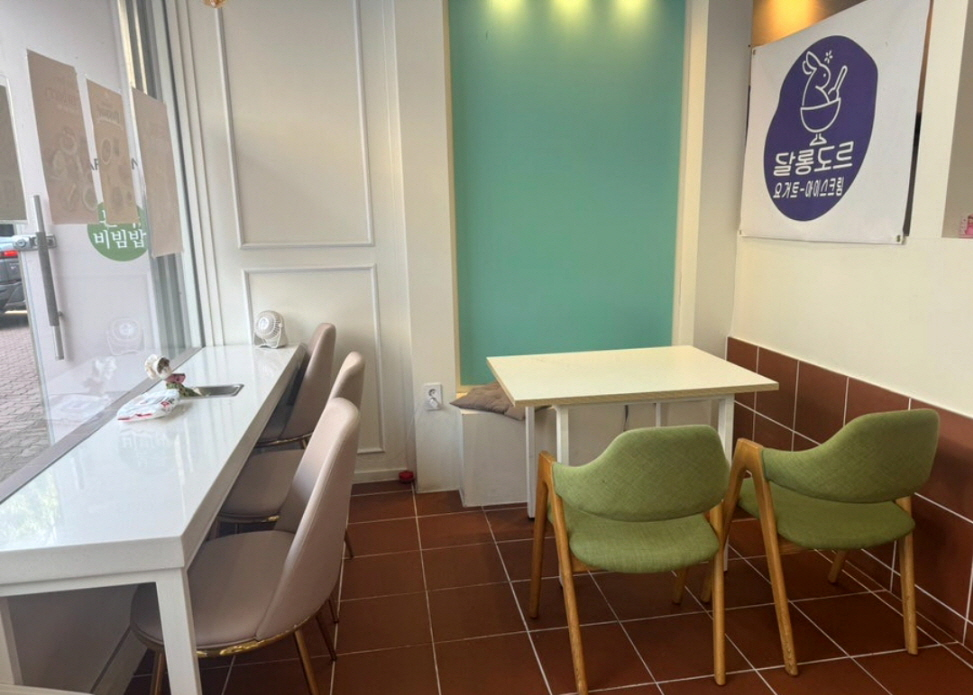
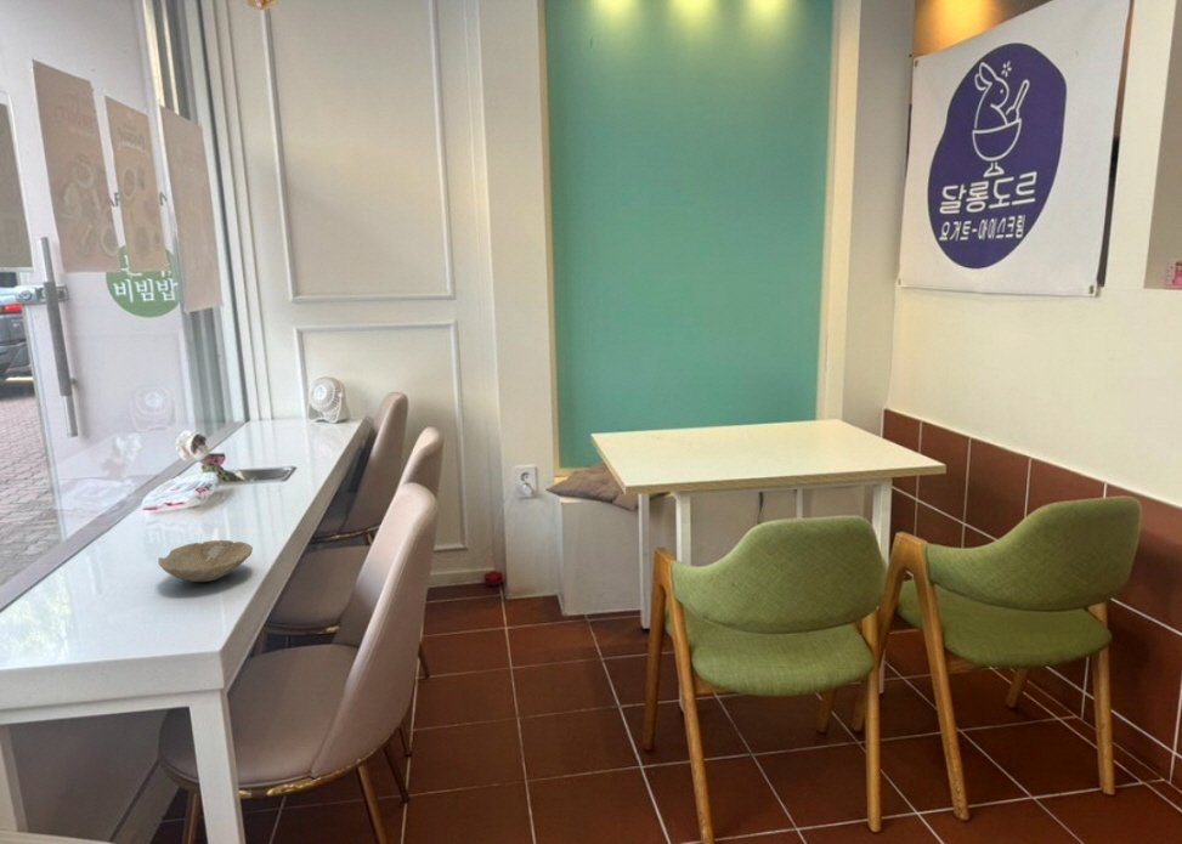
+ bowl (205, 565)
